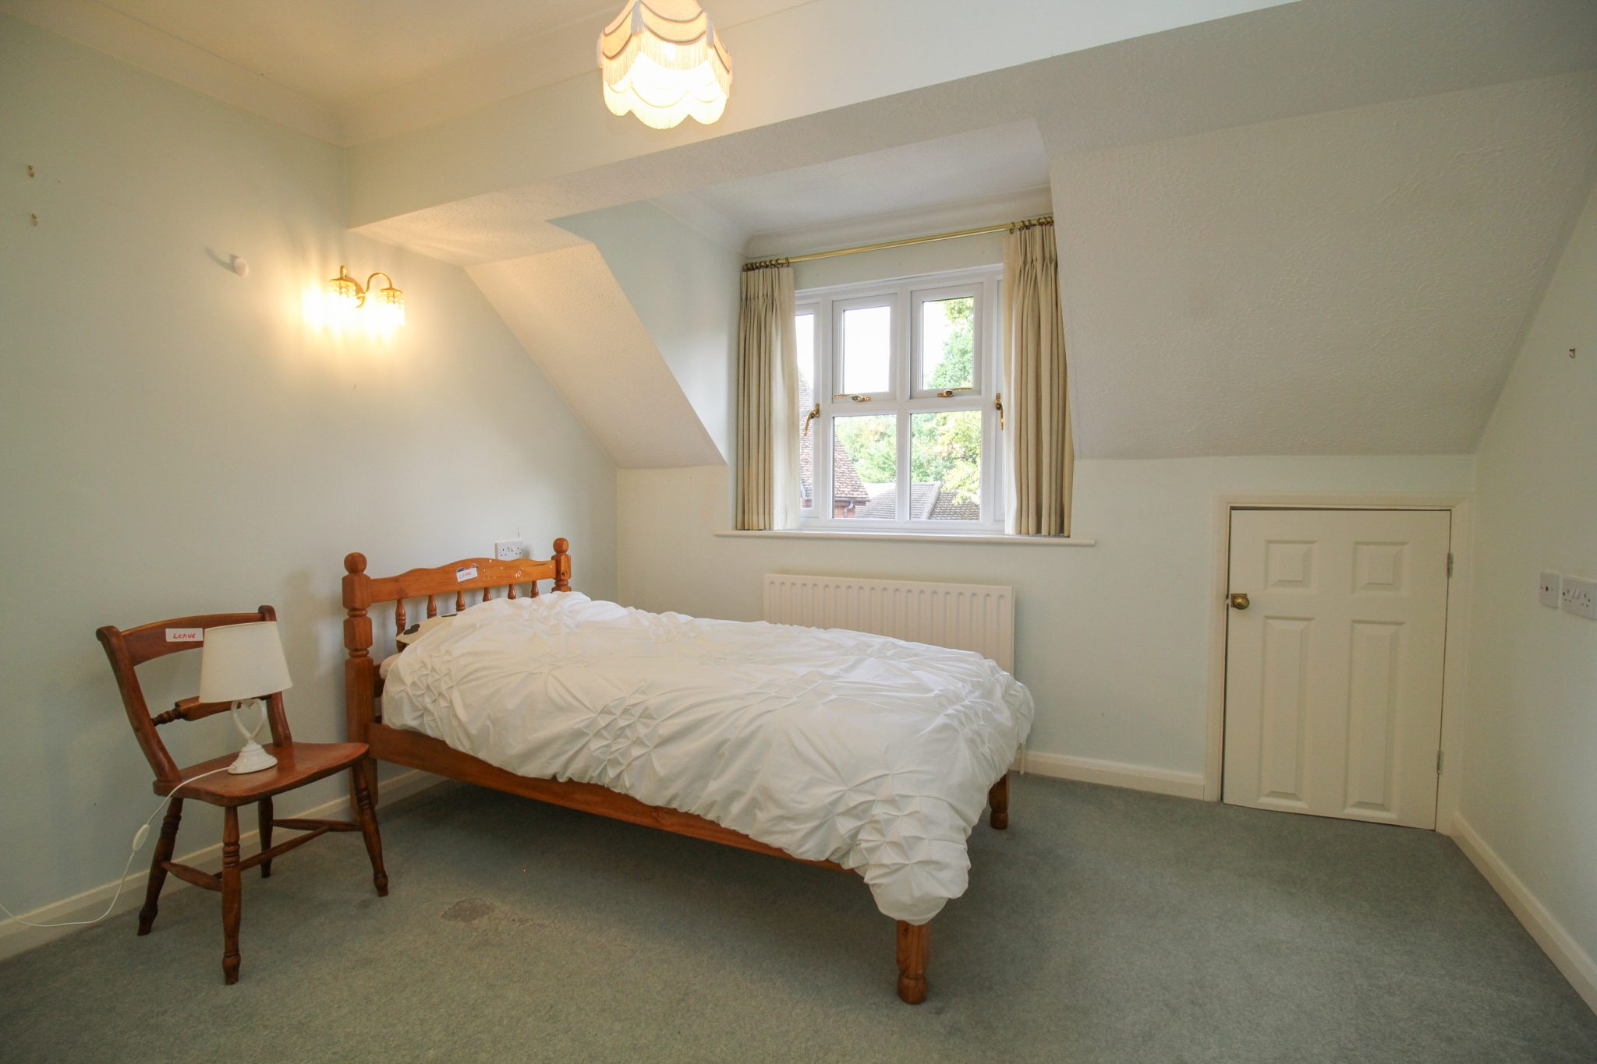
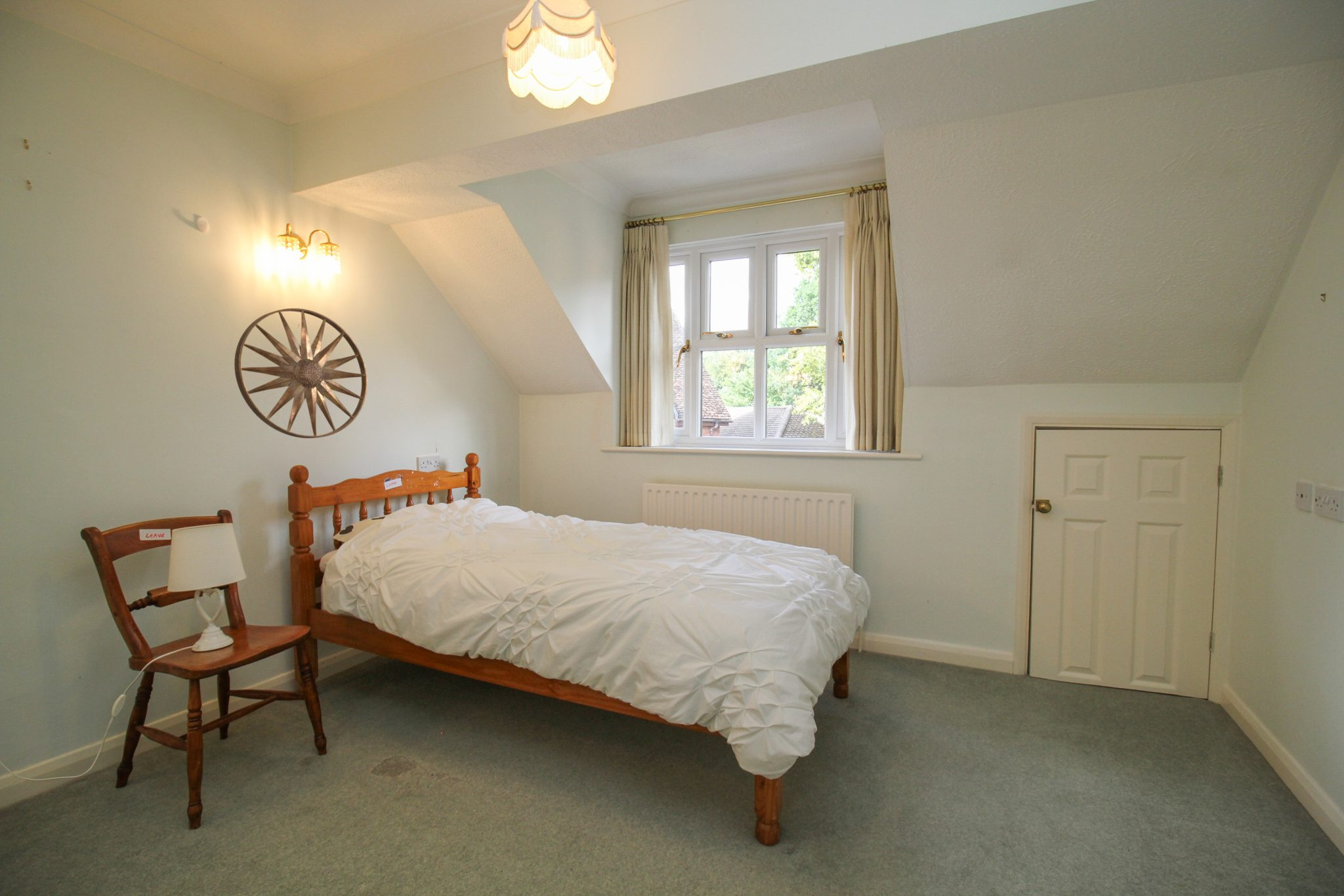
+ wall art (306, 373)
